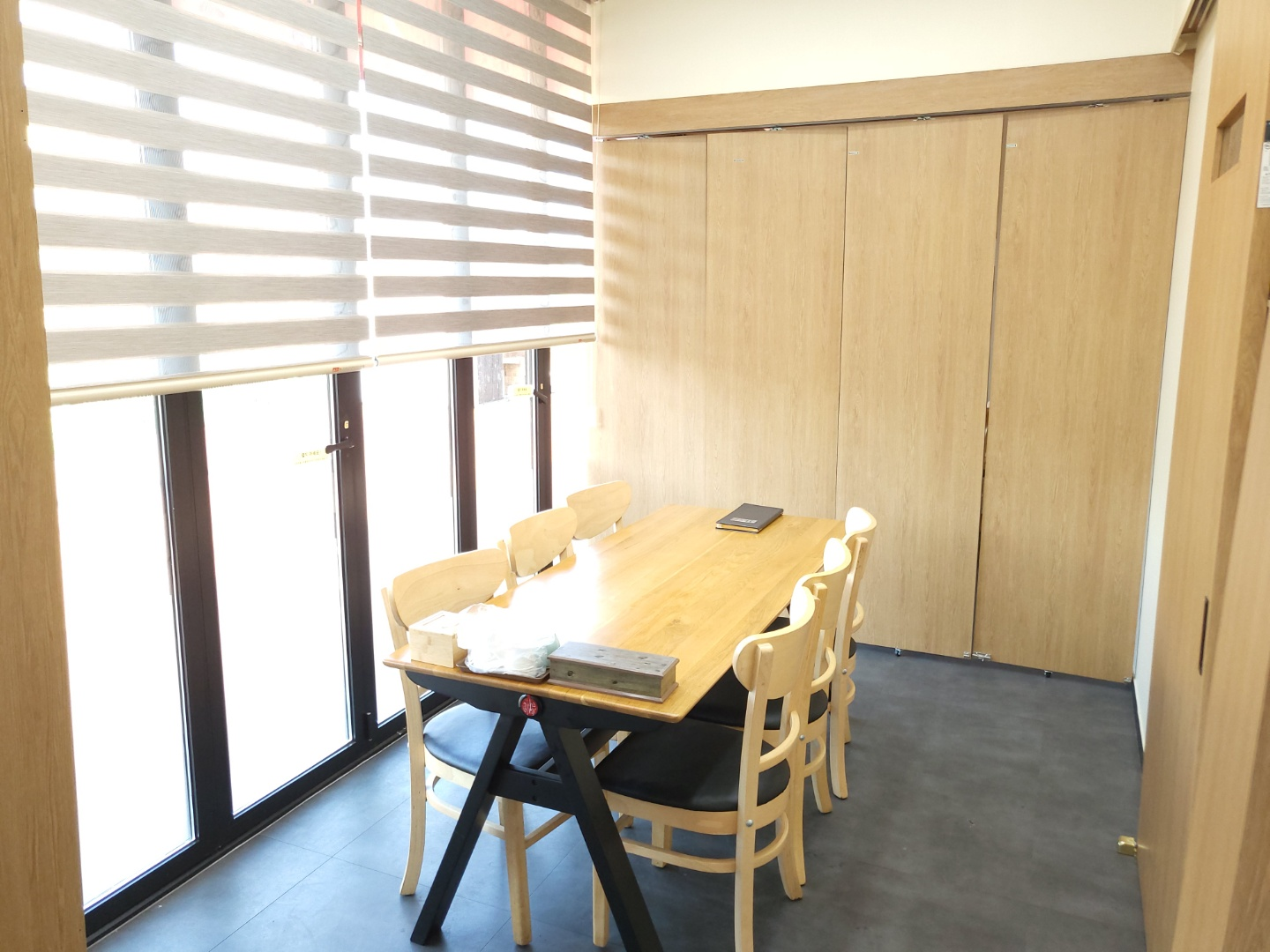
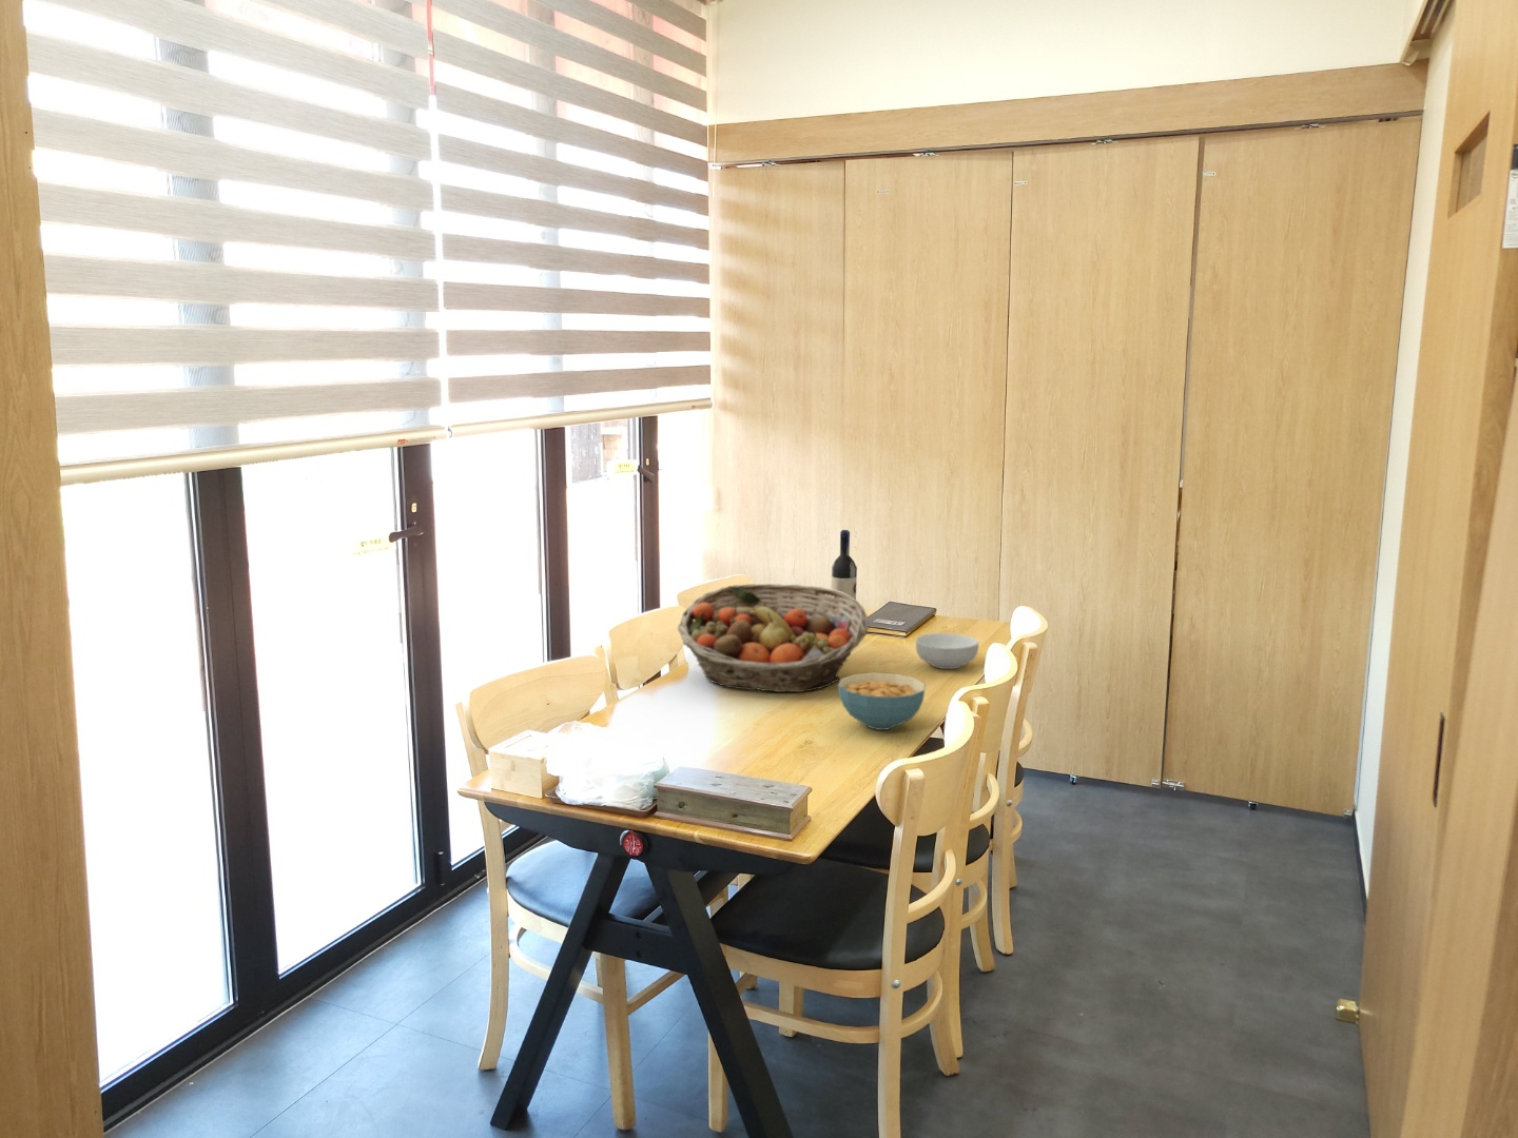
+ cereal bowl (947, 653)
+ fruit basket (772, 636)
+ wine bottle (844, 579)
+ cereal bowl (881, 705)
